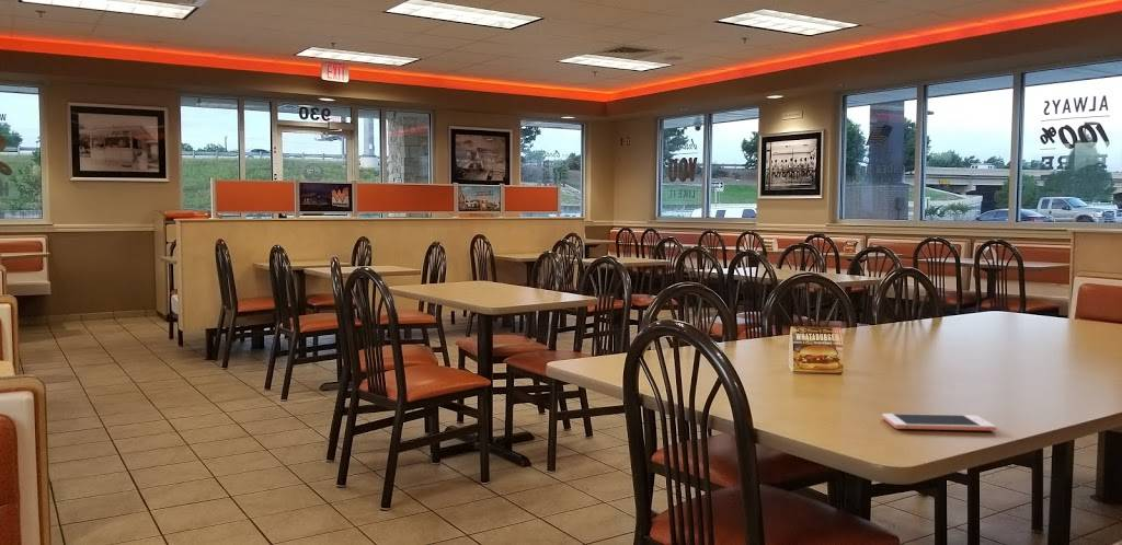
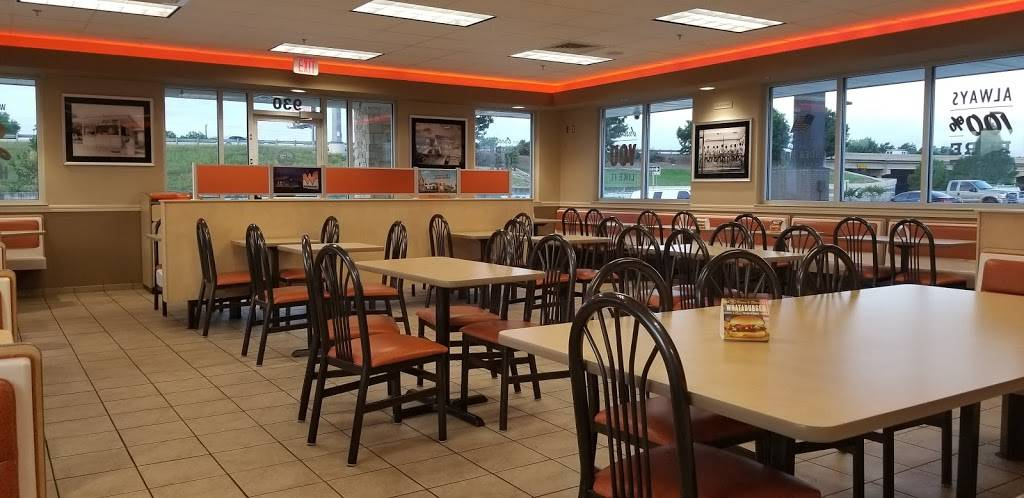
- cell phone (937, 421)
